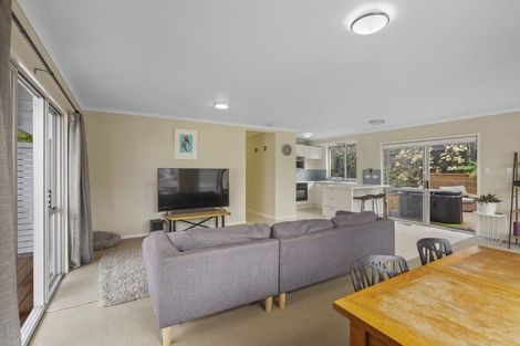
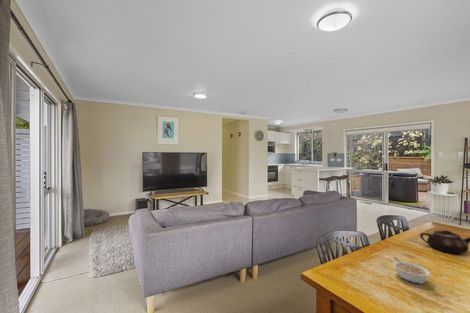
+ teapot (445, 239)
+ legume (409, 271)
